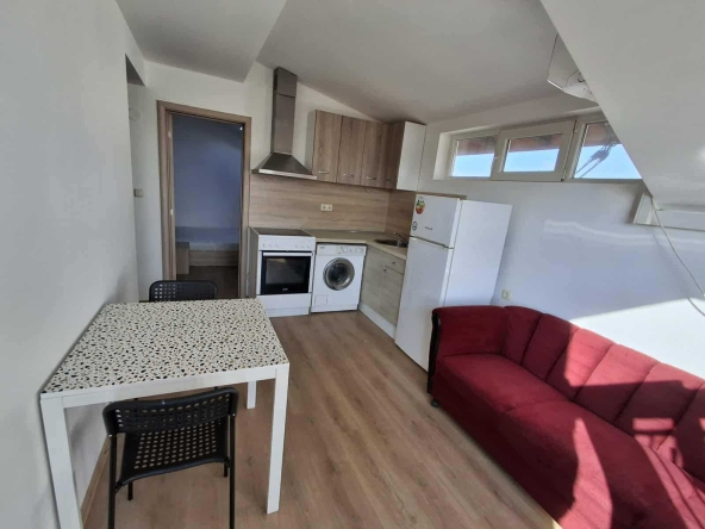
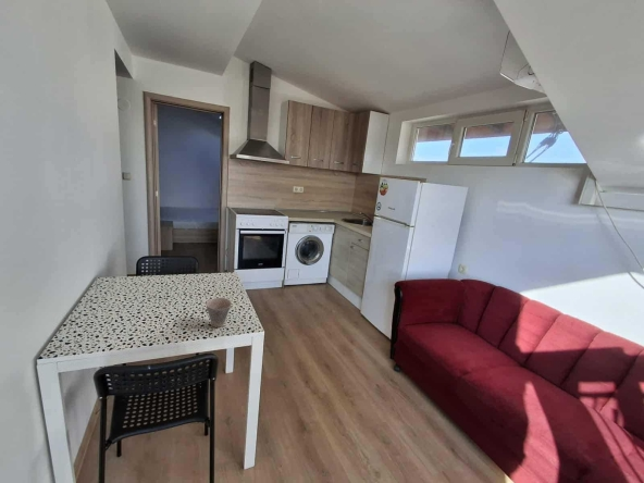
+ cup (218, 313)
